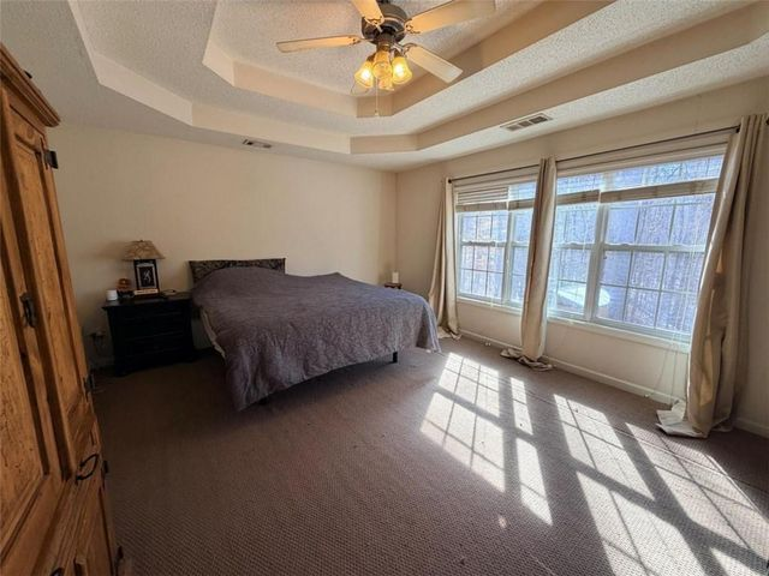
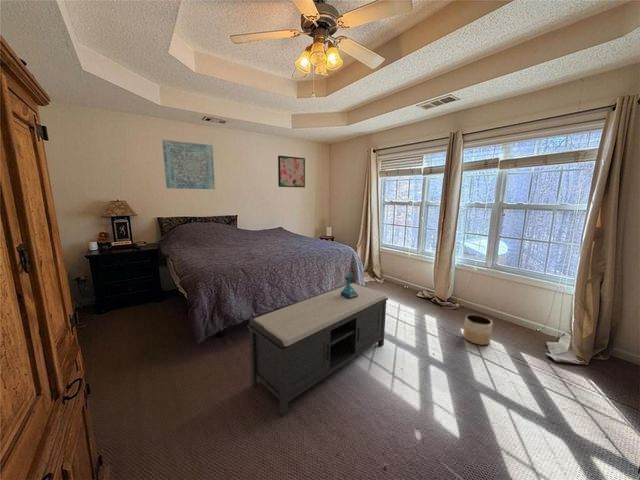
+ bench (325, 333)
+ wall art (190, 166)
+ gift bag (349, 284)
+ wall art (291, 172)
+ planter (477, 329)
